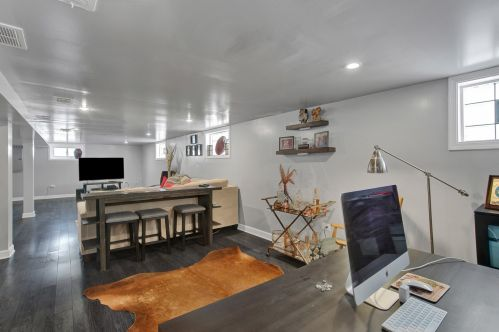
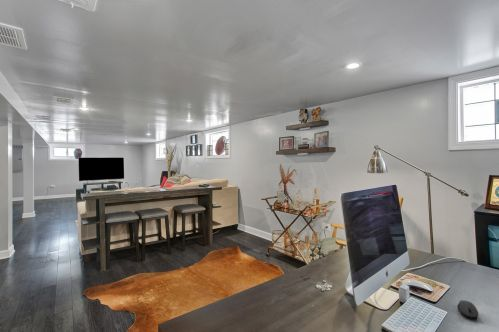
+ computer mouse (467, 308)
